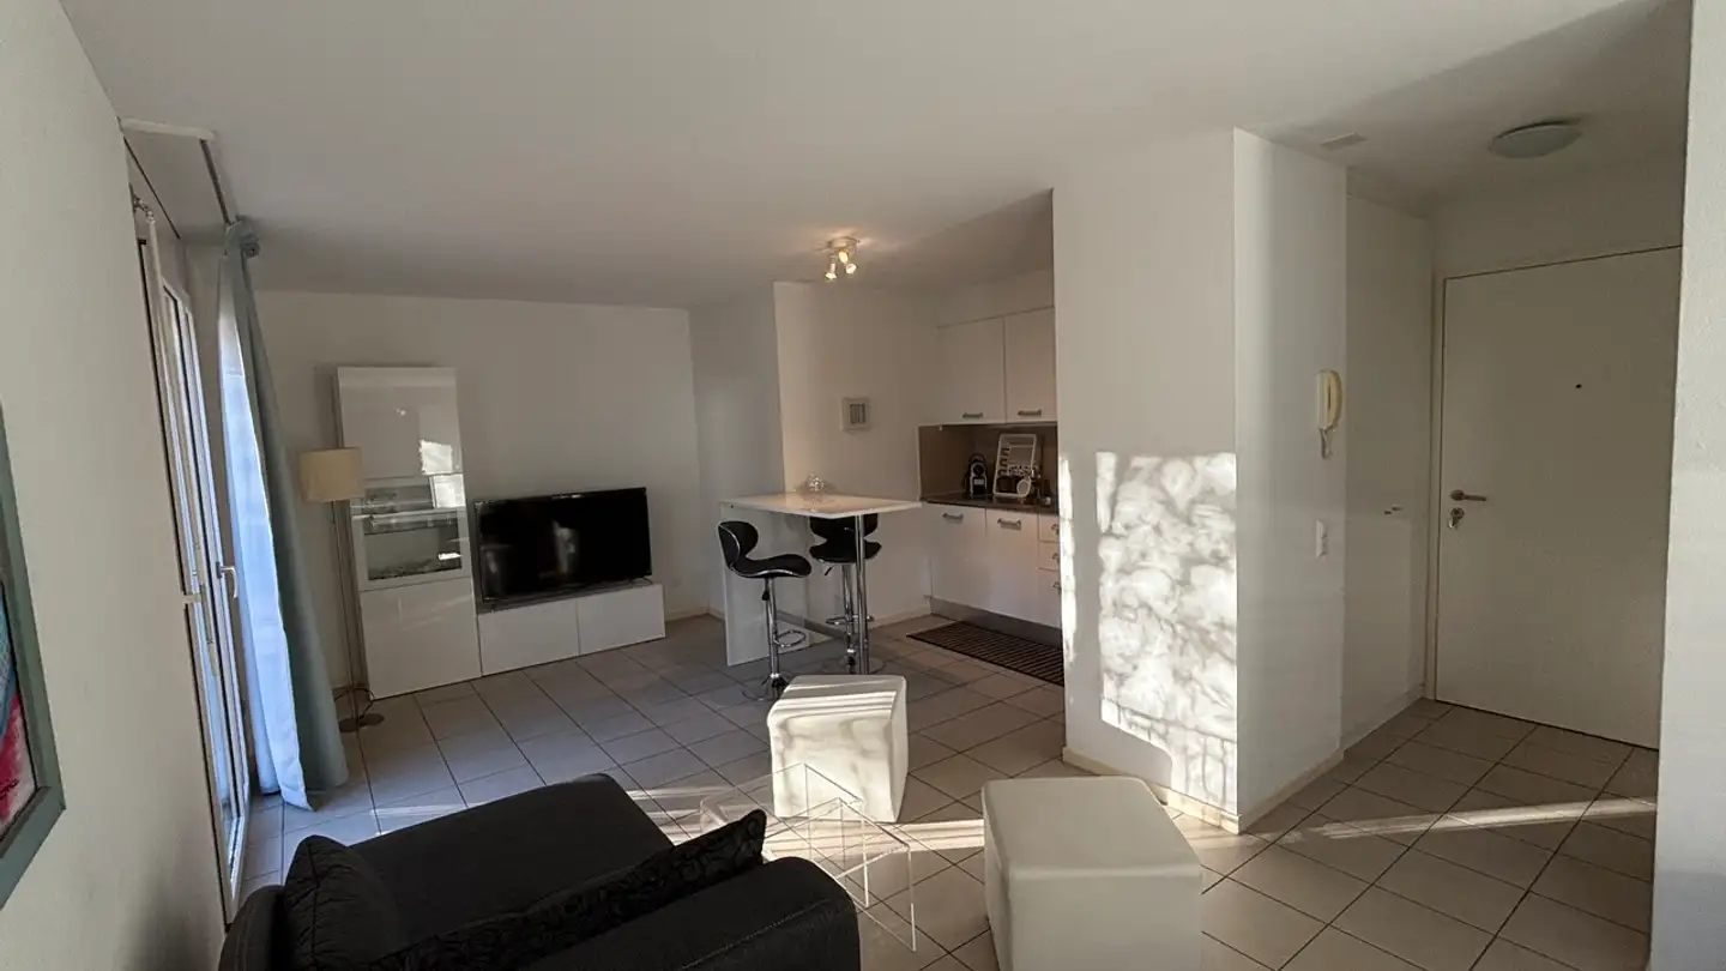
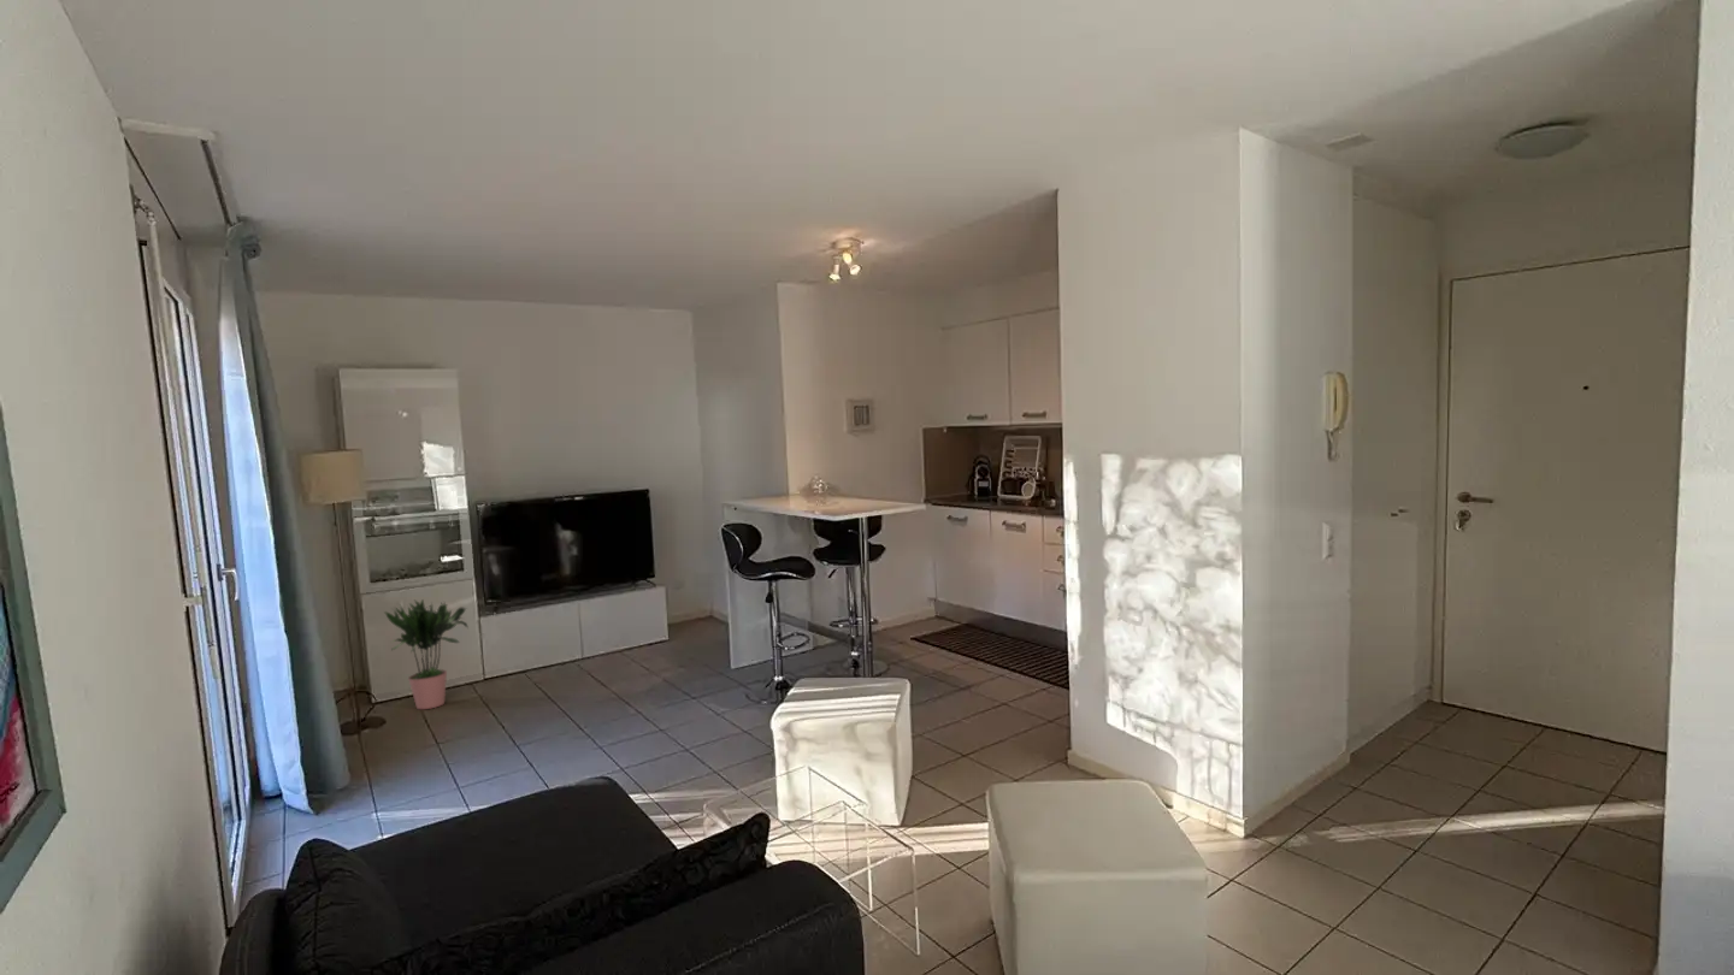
+ potted plant (430, 650)
